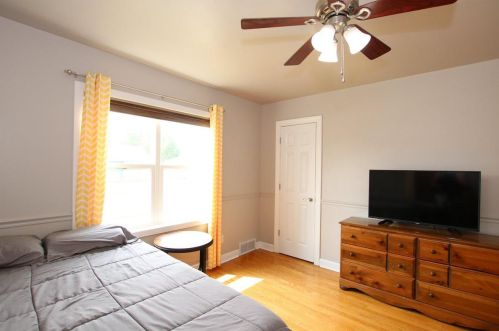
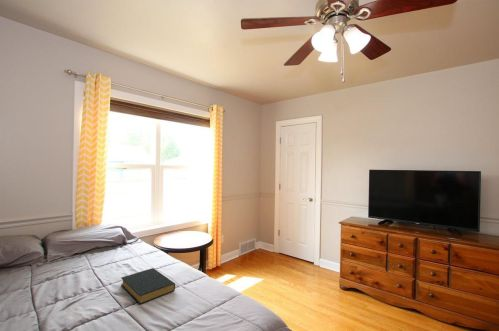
+ hardback book (147, 283)
